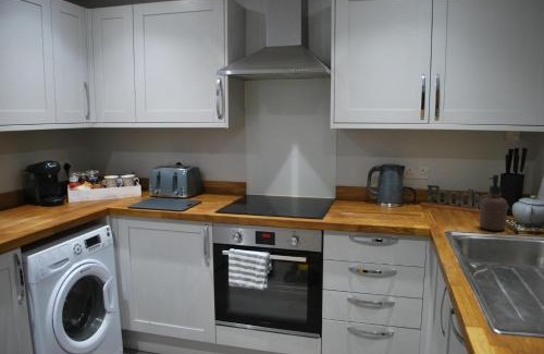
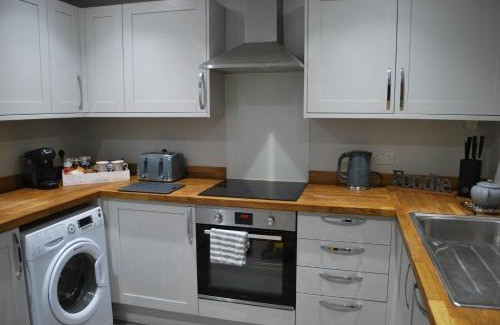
- soap dispenser (494, 202)
